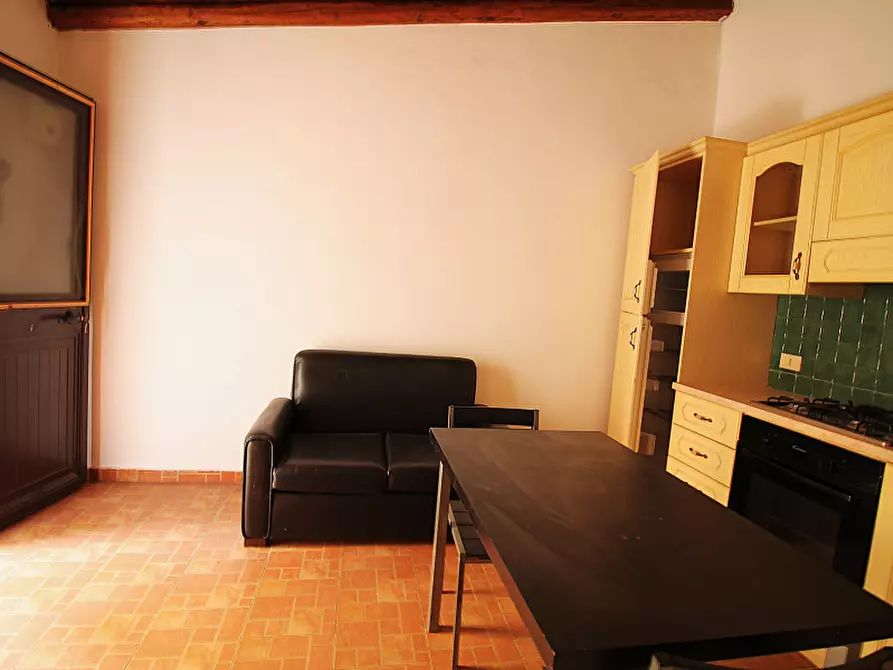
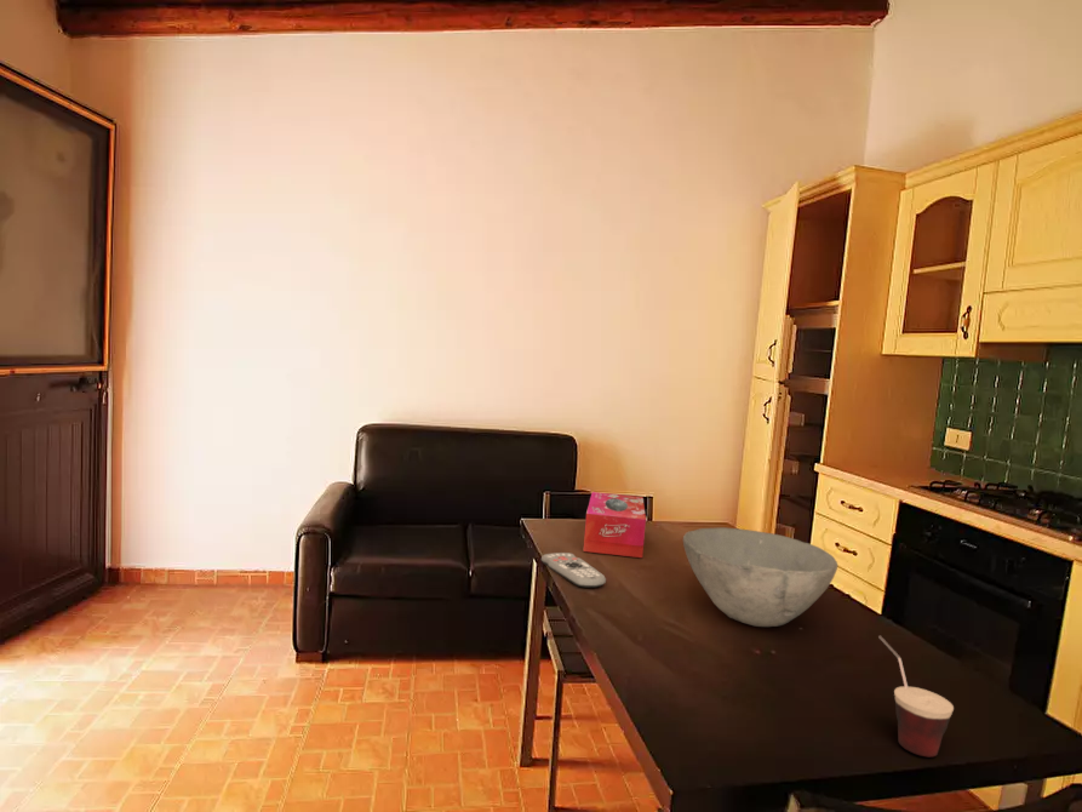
+ tissue box (614, 521)
+ cup (906, 694)
+ remote control (573, 570)
+ bowl (754, 582)
